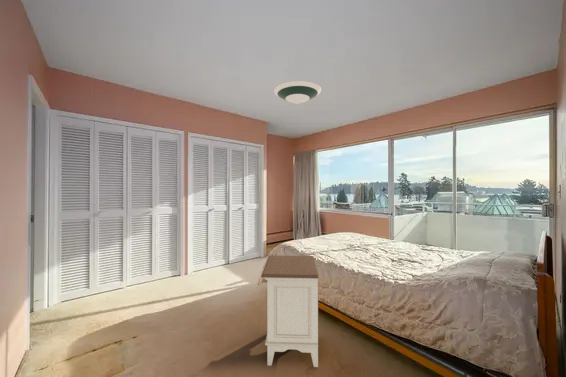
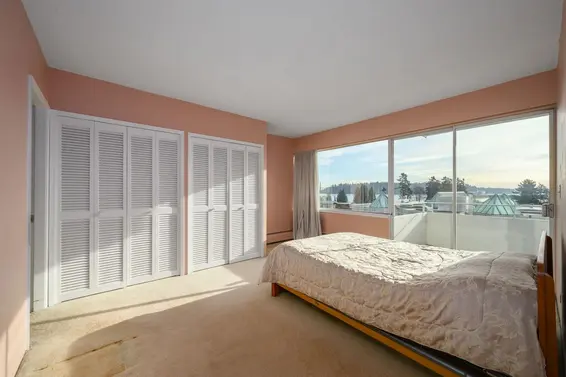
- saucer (297, 96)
- nightstand (290, 305)
